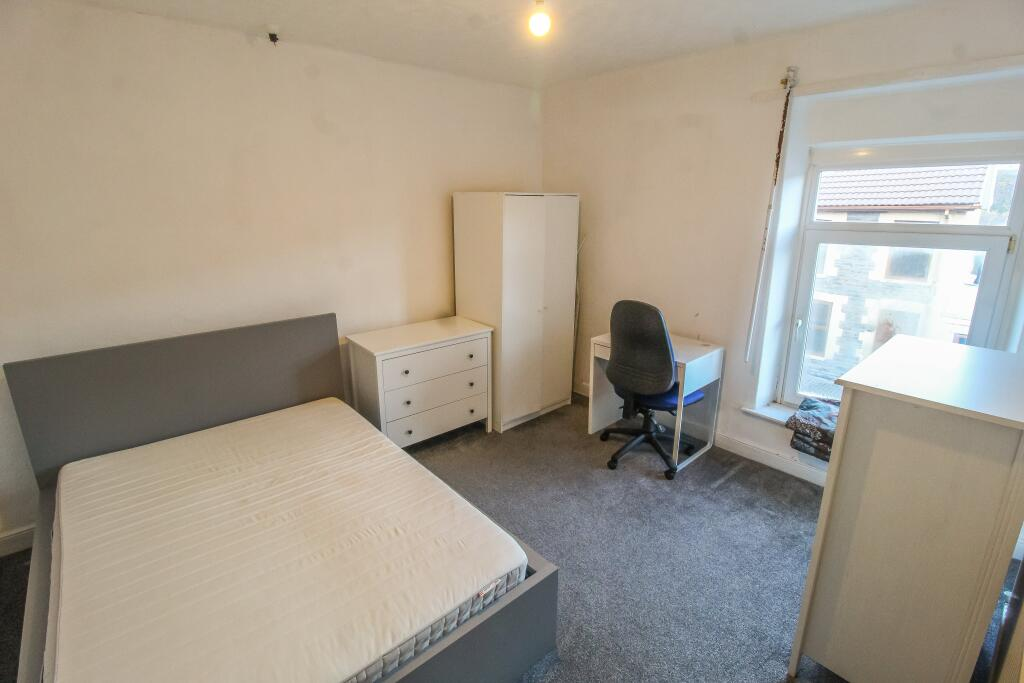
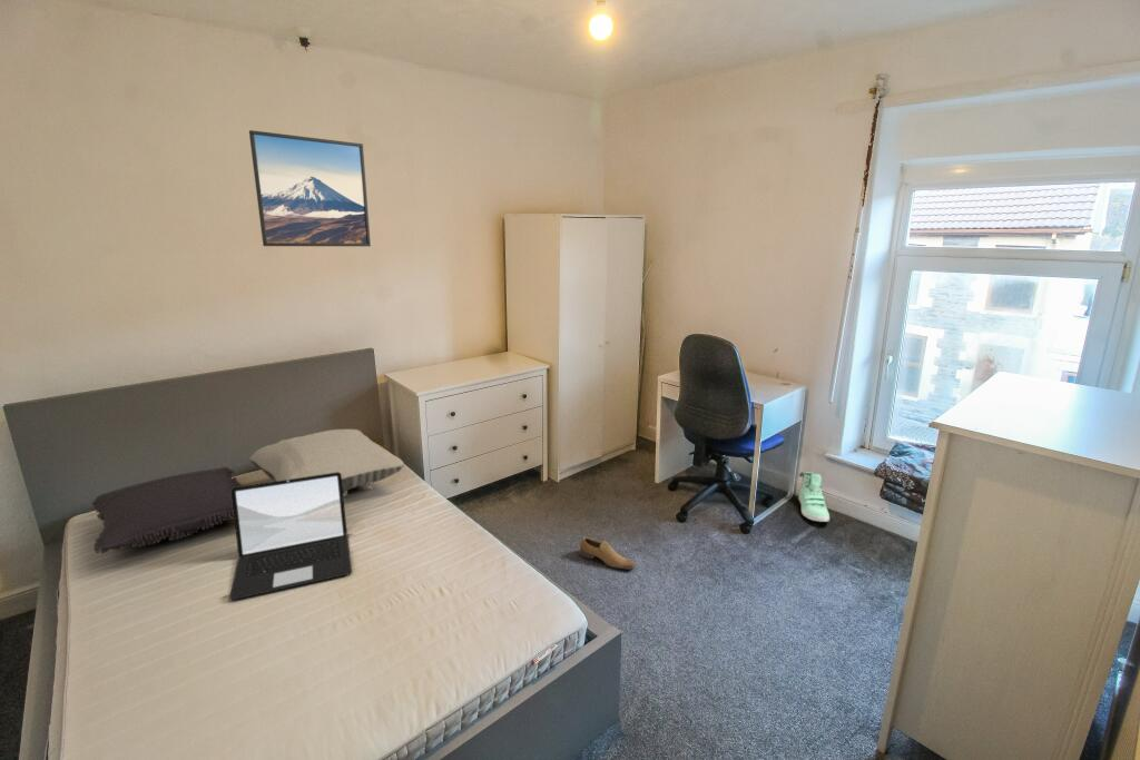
+ shoe (607, 551)
+ laptop (289, 531)
+ sneaker (815, 494)
+ pillow (326, 463)
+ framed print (314, 193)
+ pillow (174, 505)
